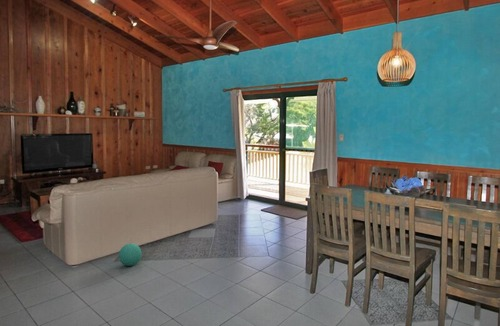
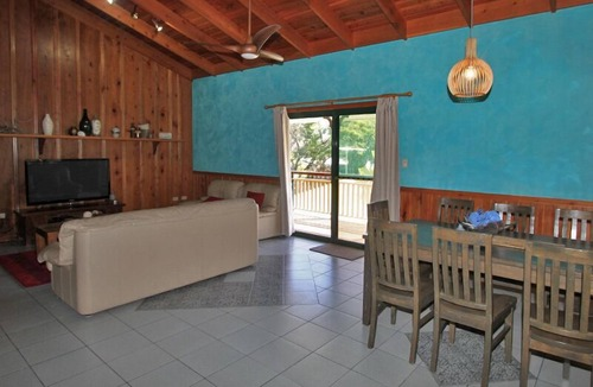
- ball (130, 254)
